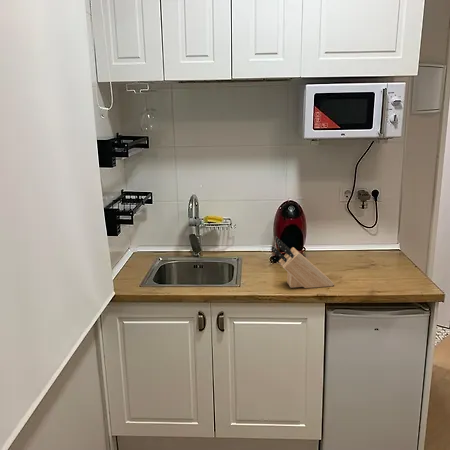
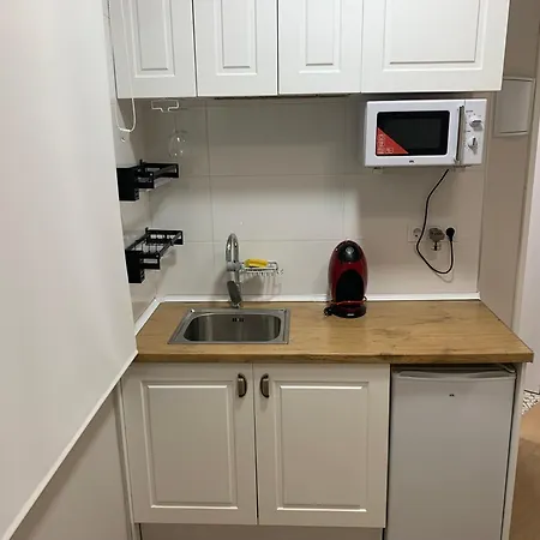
- knife block (302, 261)
